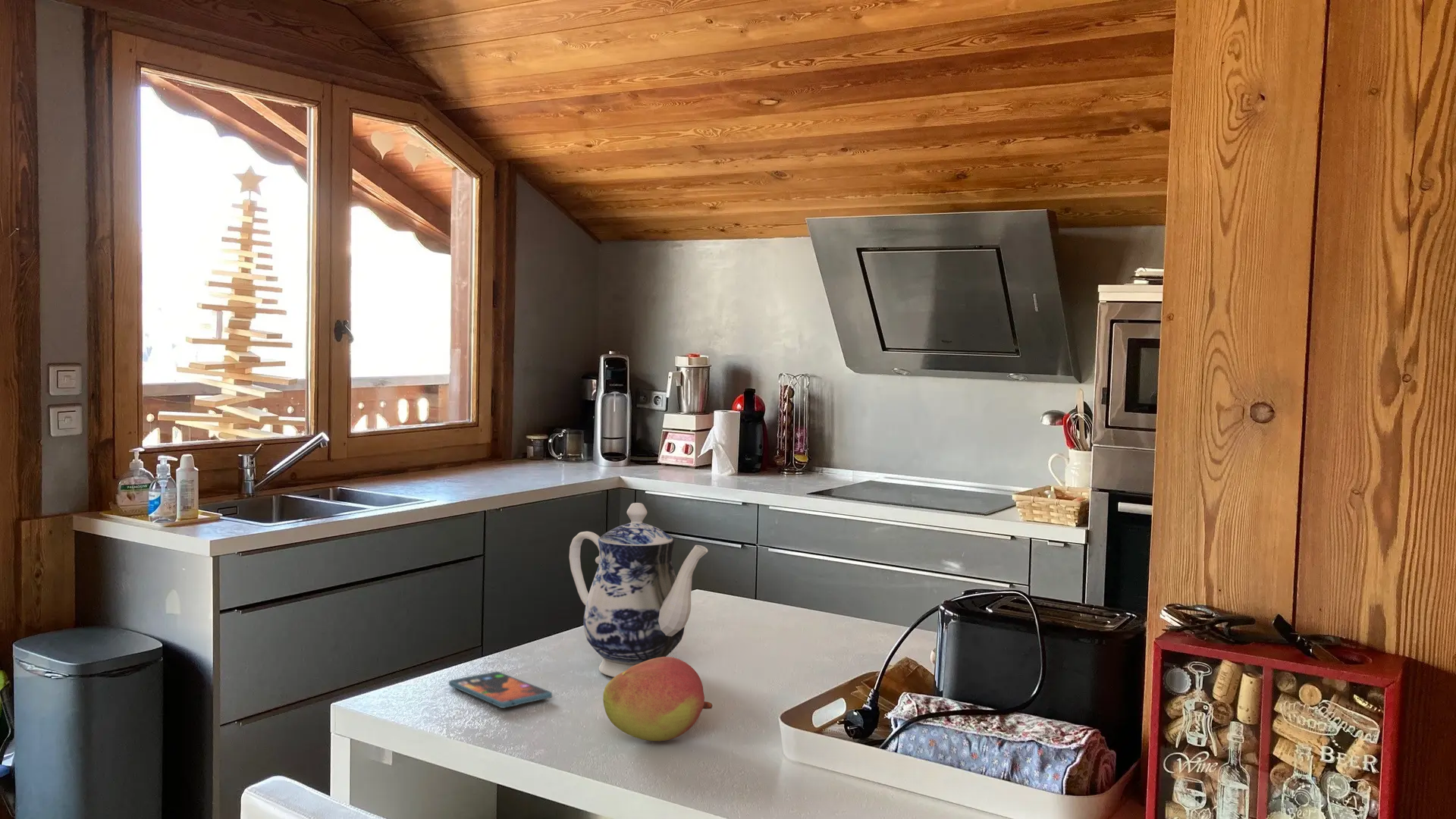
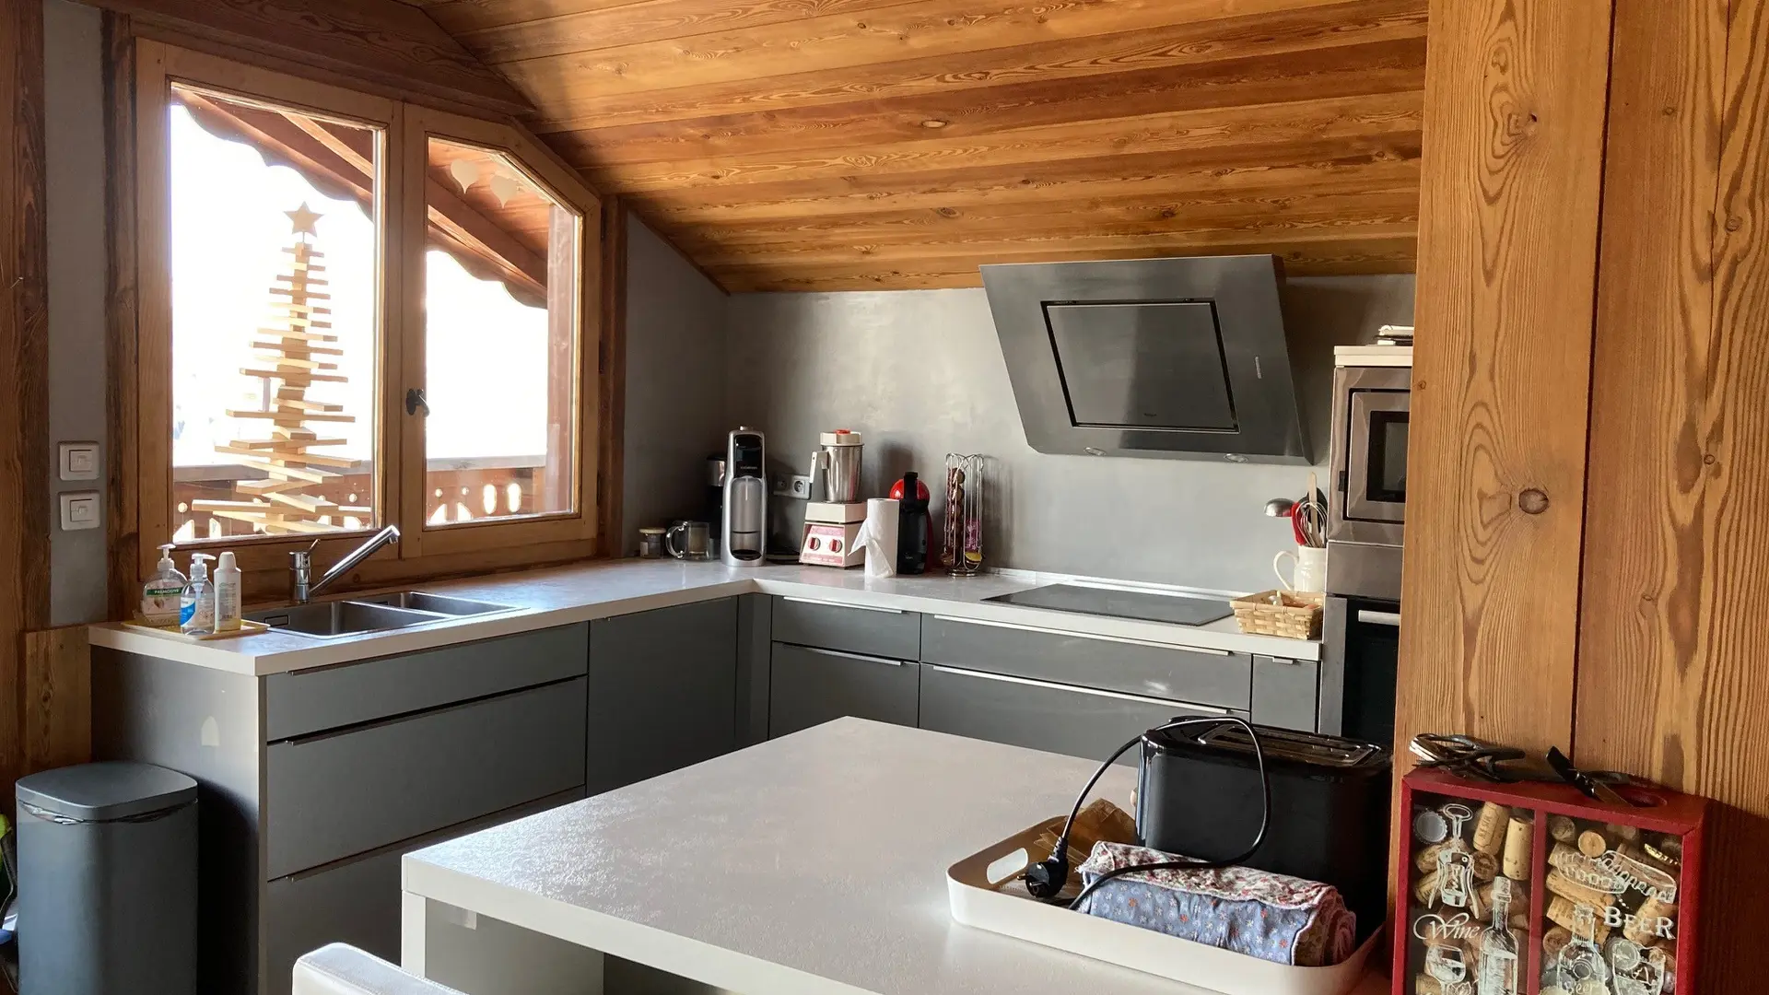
- teapot (635, 586)
- fruit (657, 698)
- smartphone (499, 689)
